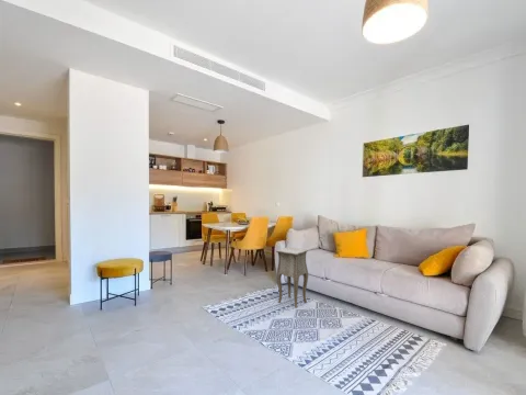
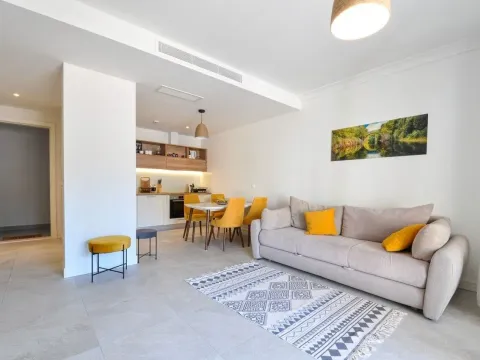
- side table (291, 275)
